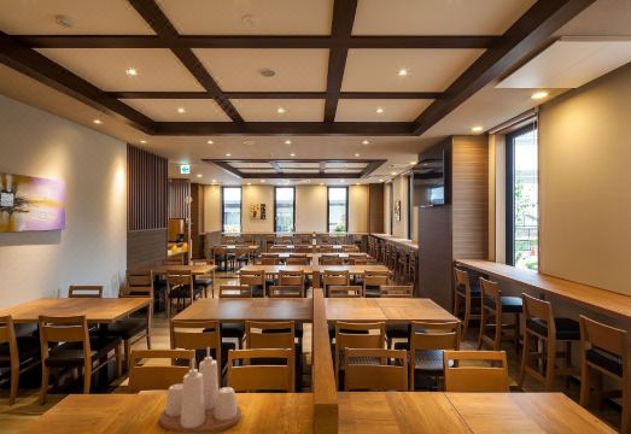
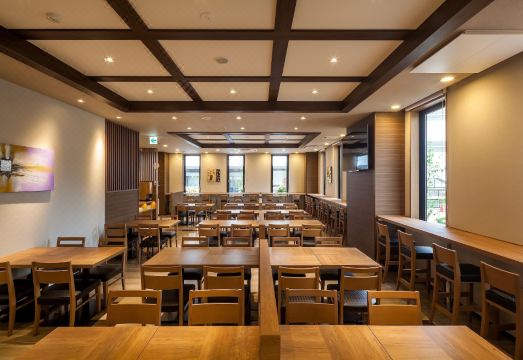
- condiment set (200, 385)
